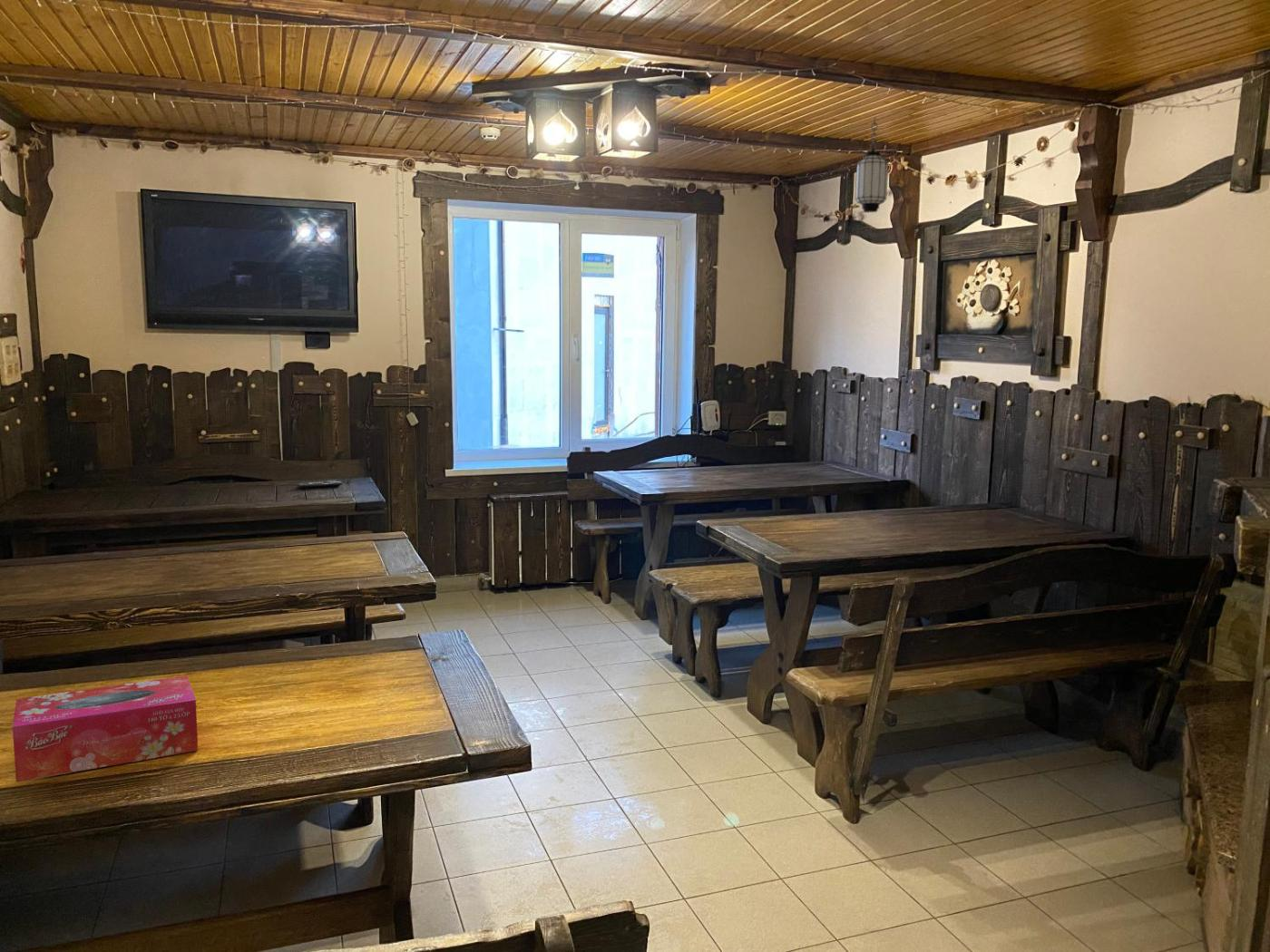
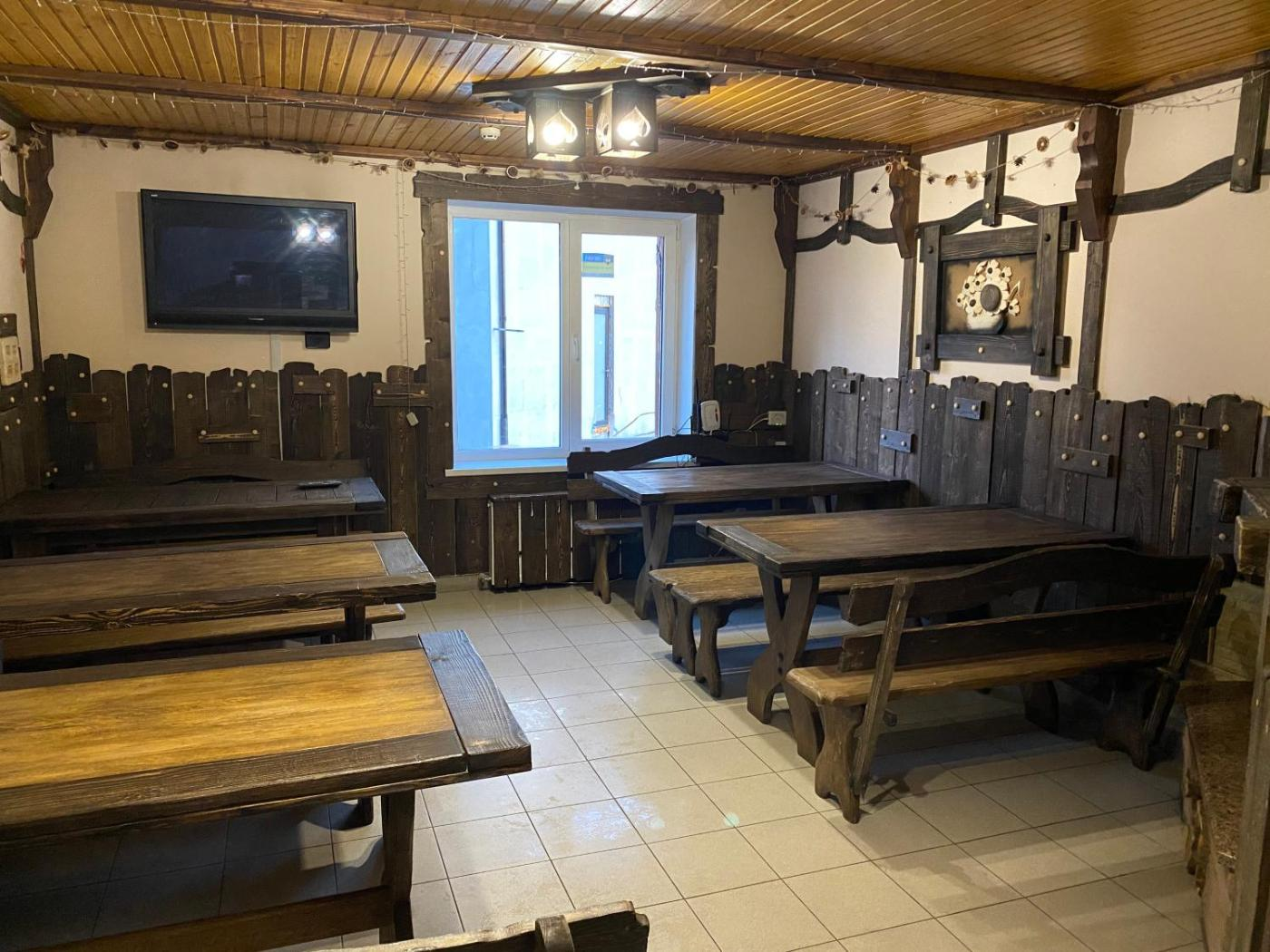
- hanging lantern (872, 164)
- tissue box (107, 724)
